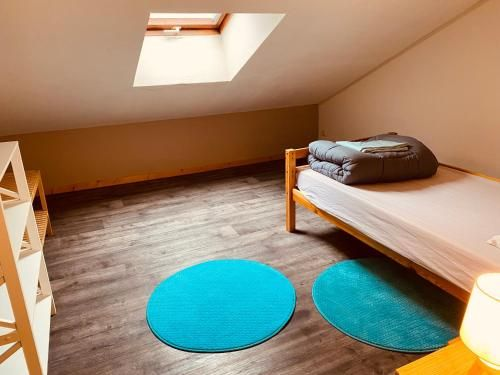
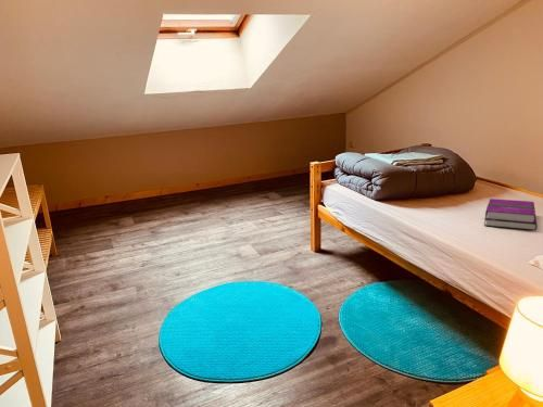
+ hardback book (510, 213)
